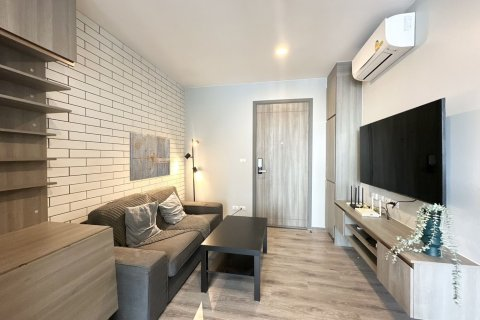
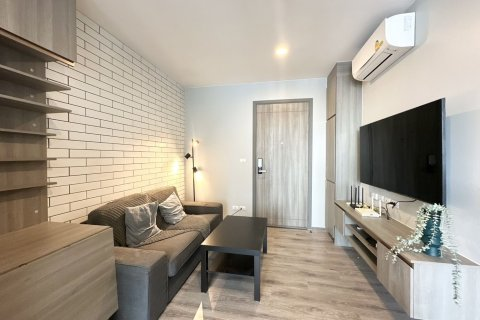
- wall art (152, 156)
